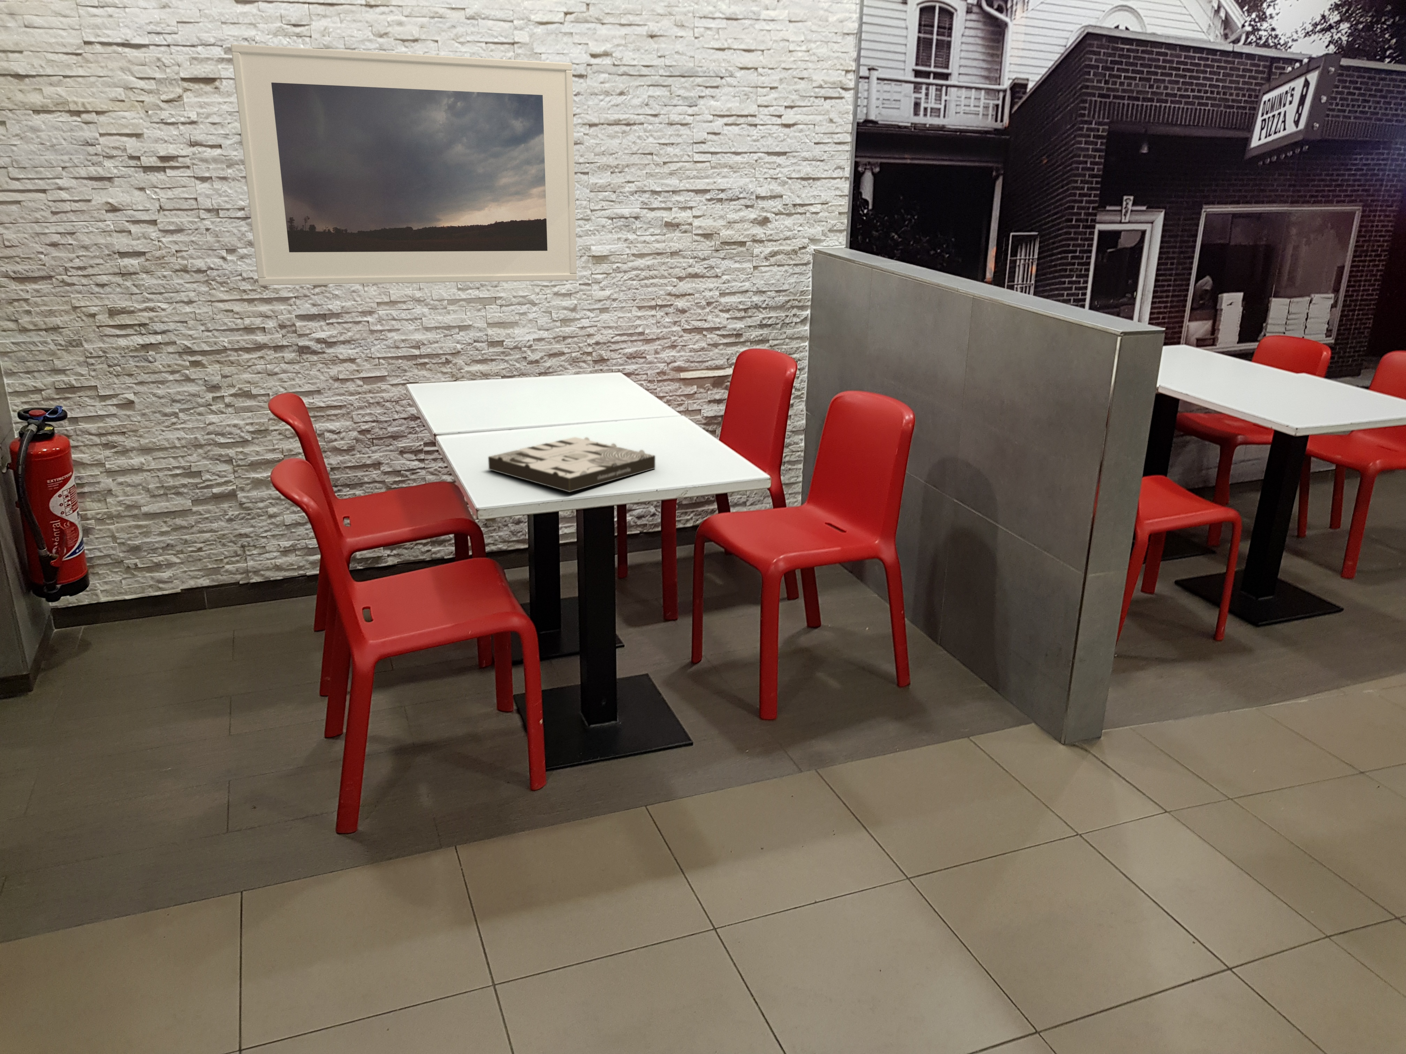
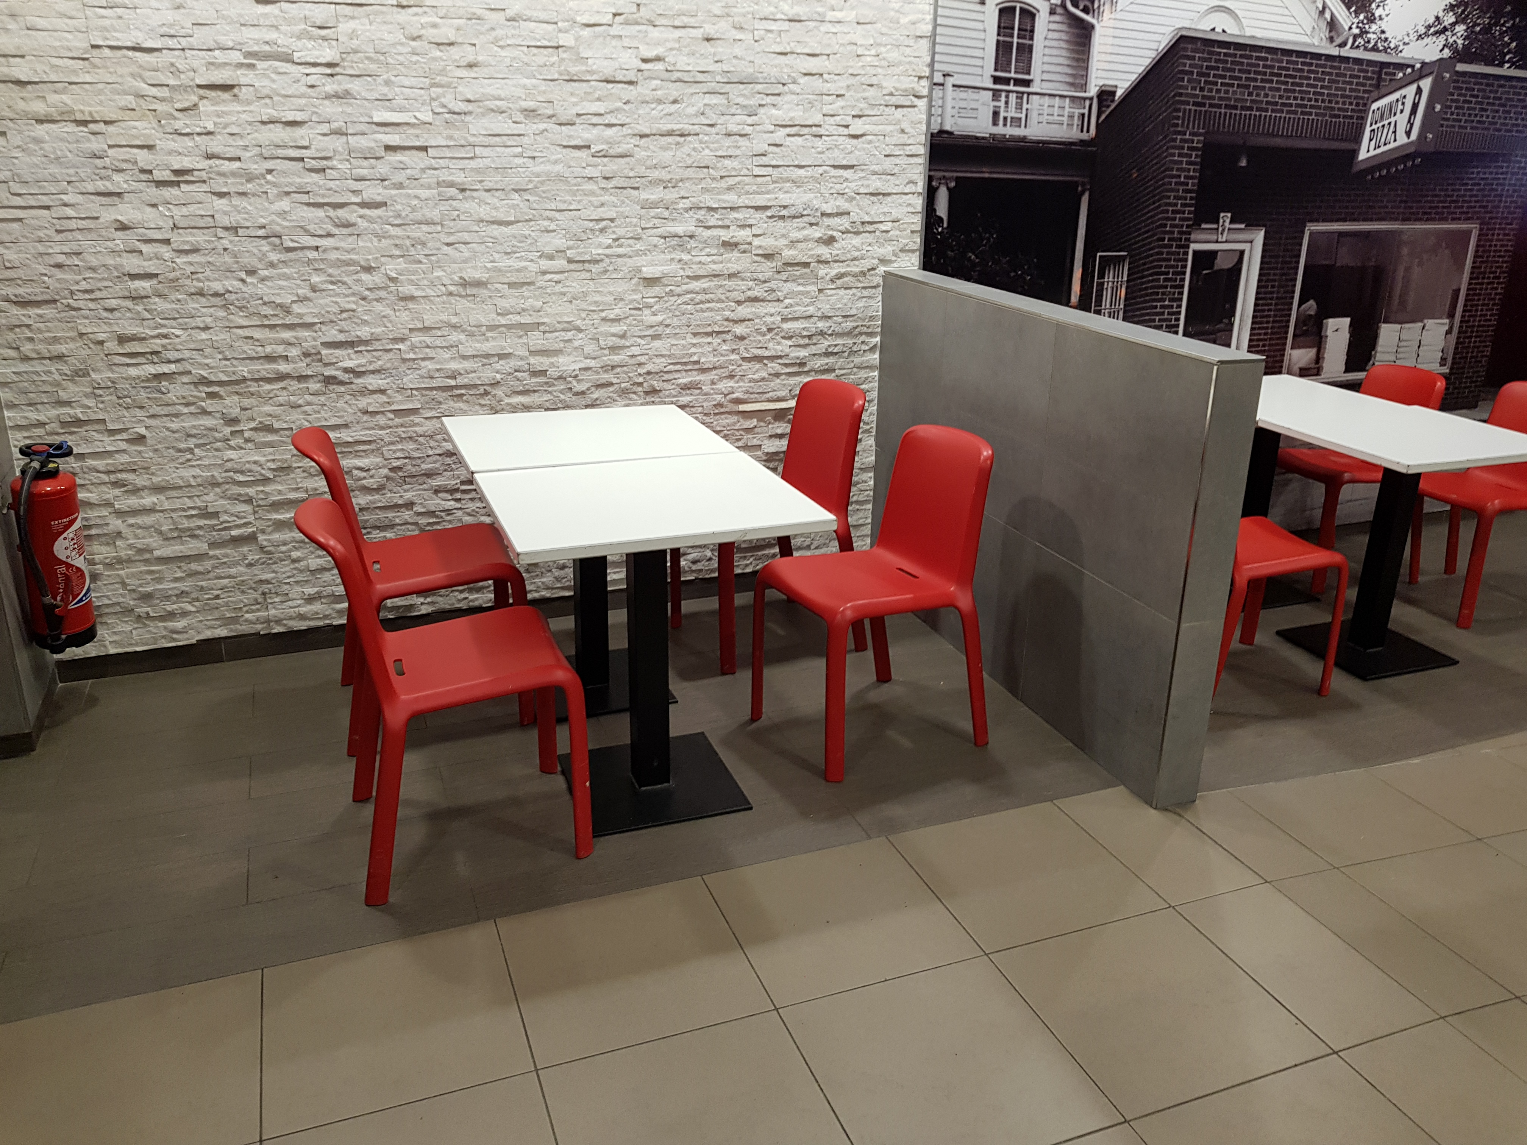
- pizza box (572, 461)
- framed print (418, 172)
